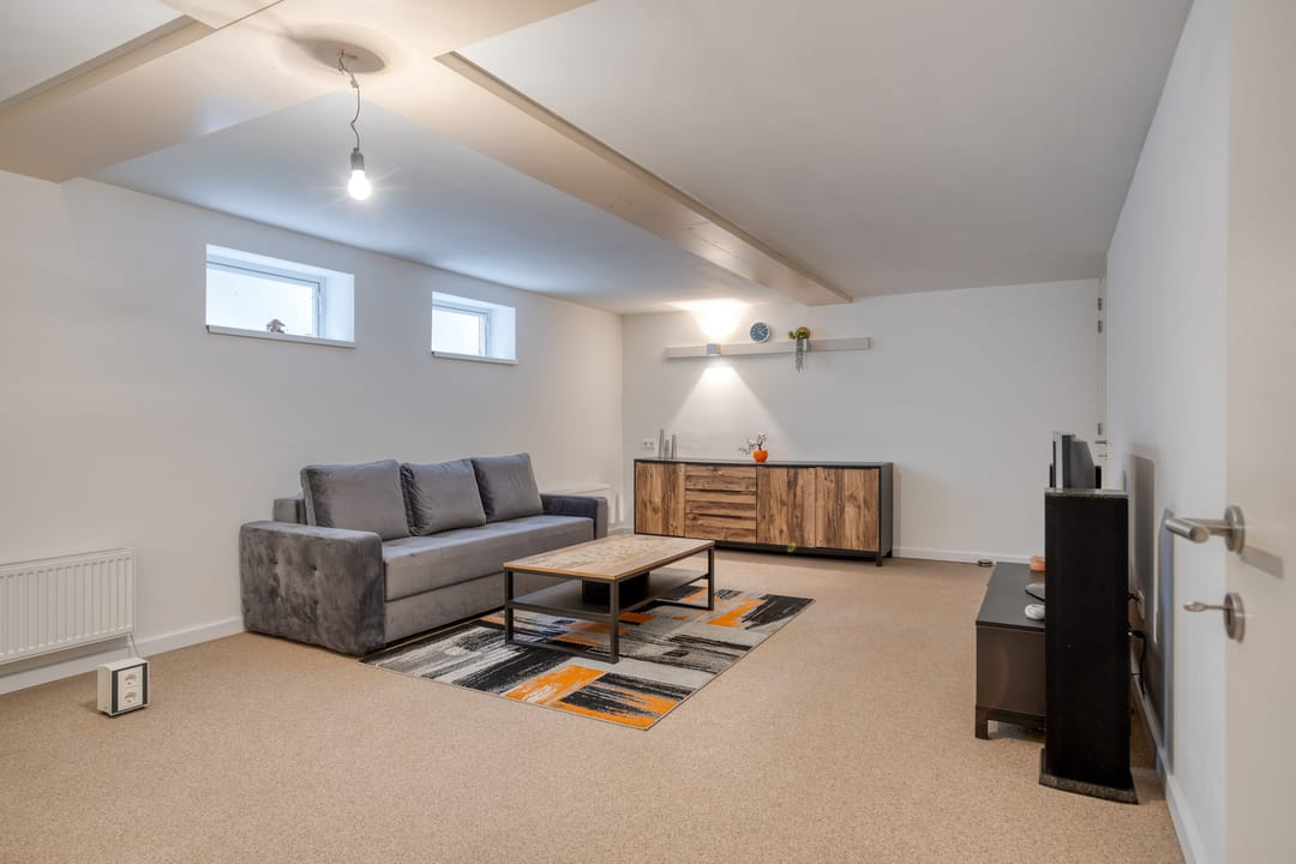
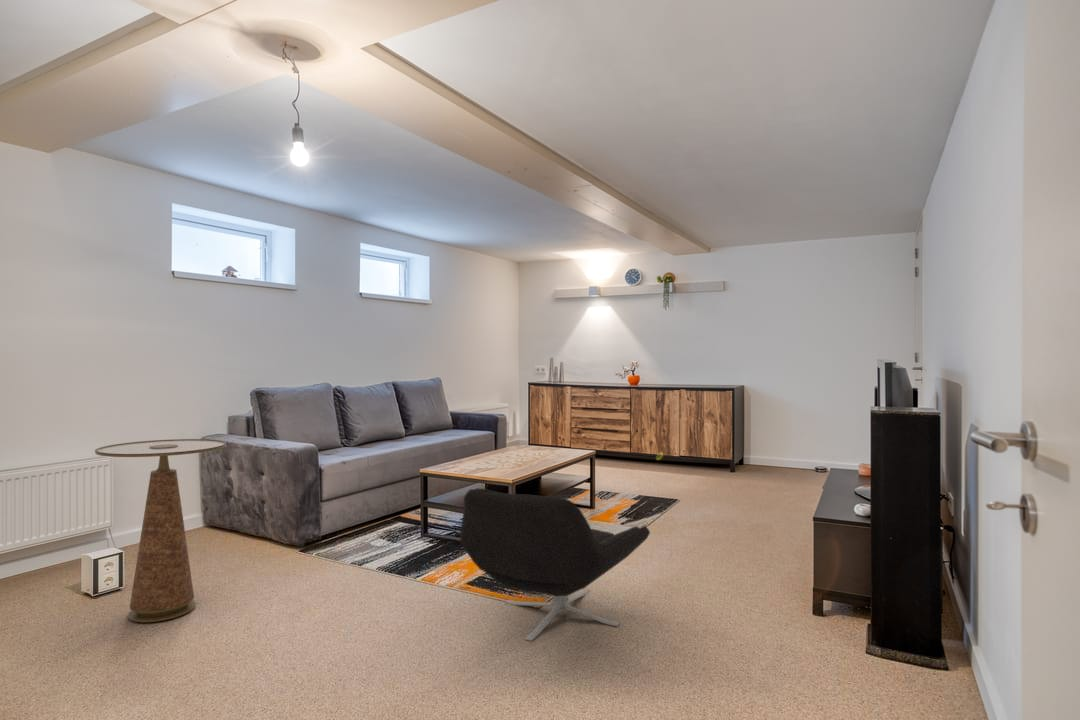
+ lounge chair (554, 549)
+ side table (163, 528)
